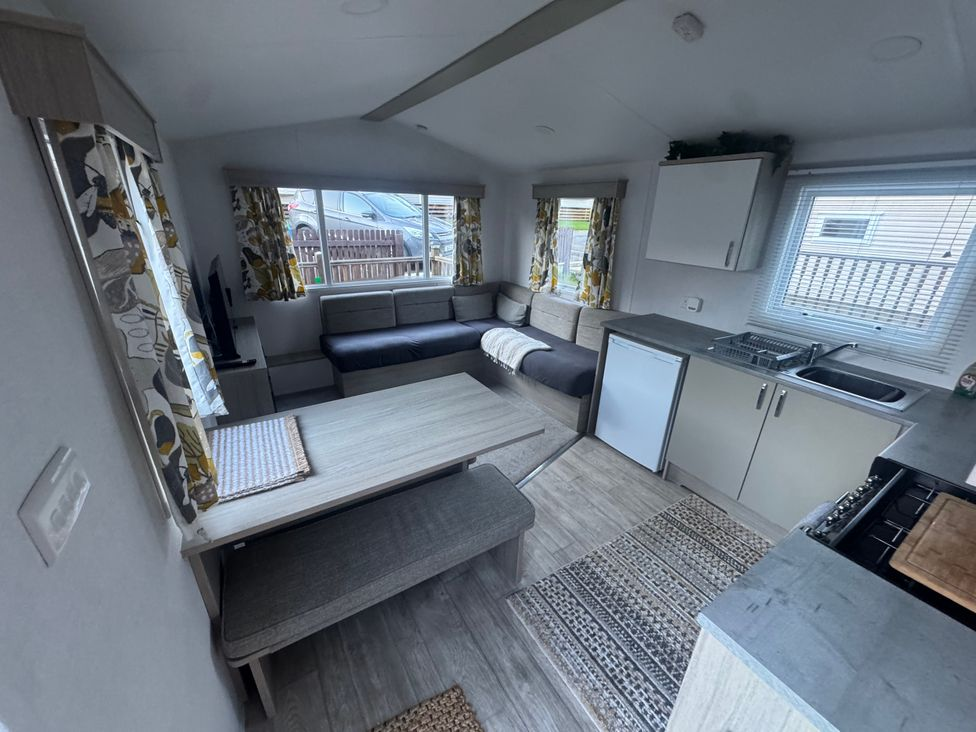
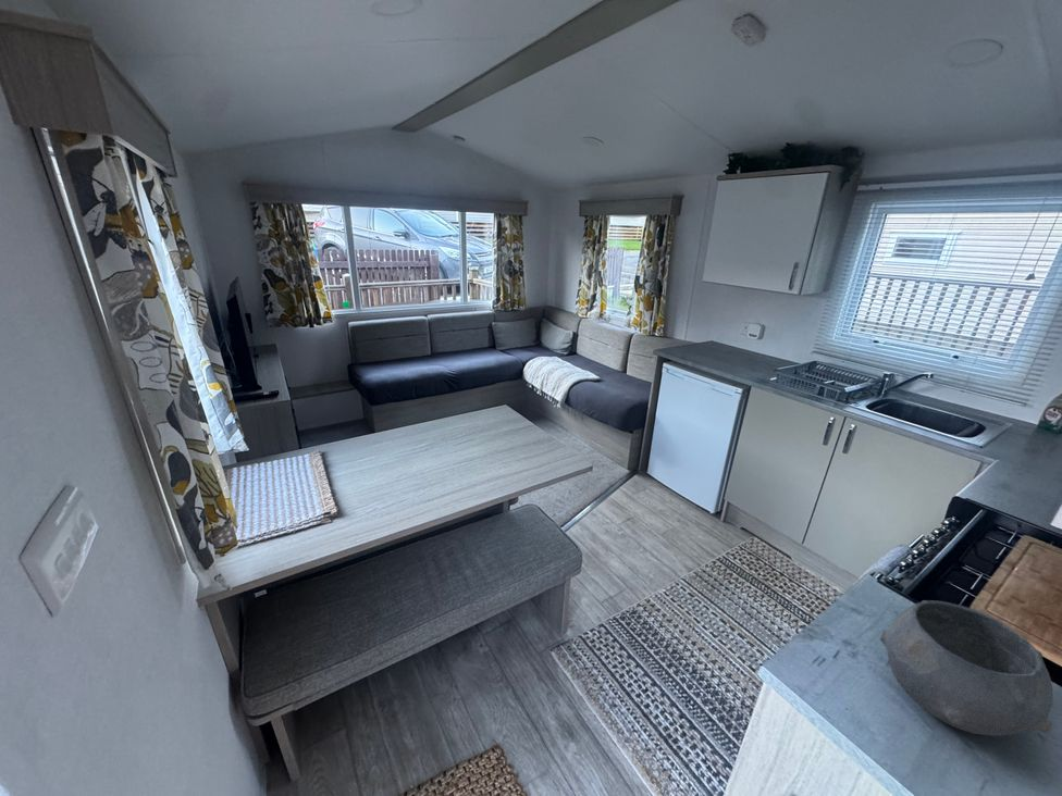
+ bowl (959, 669)
